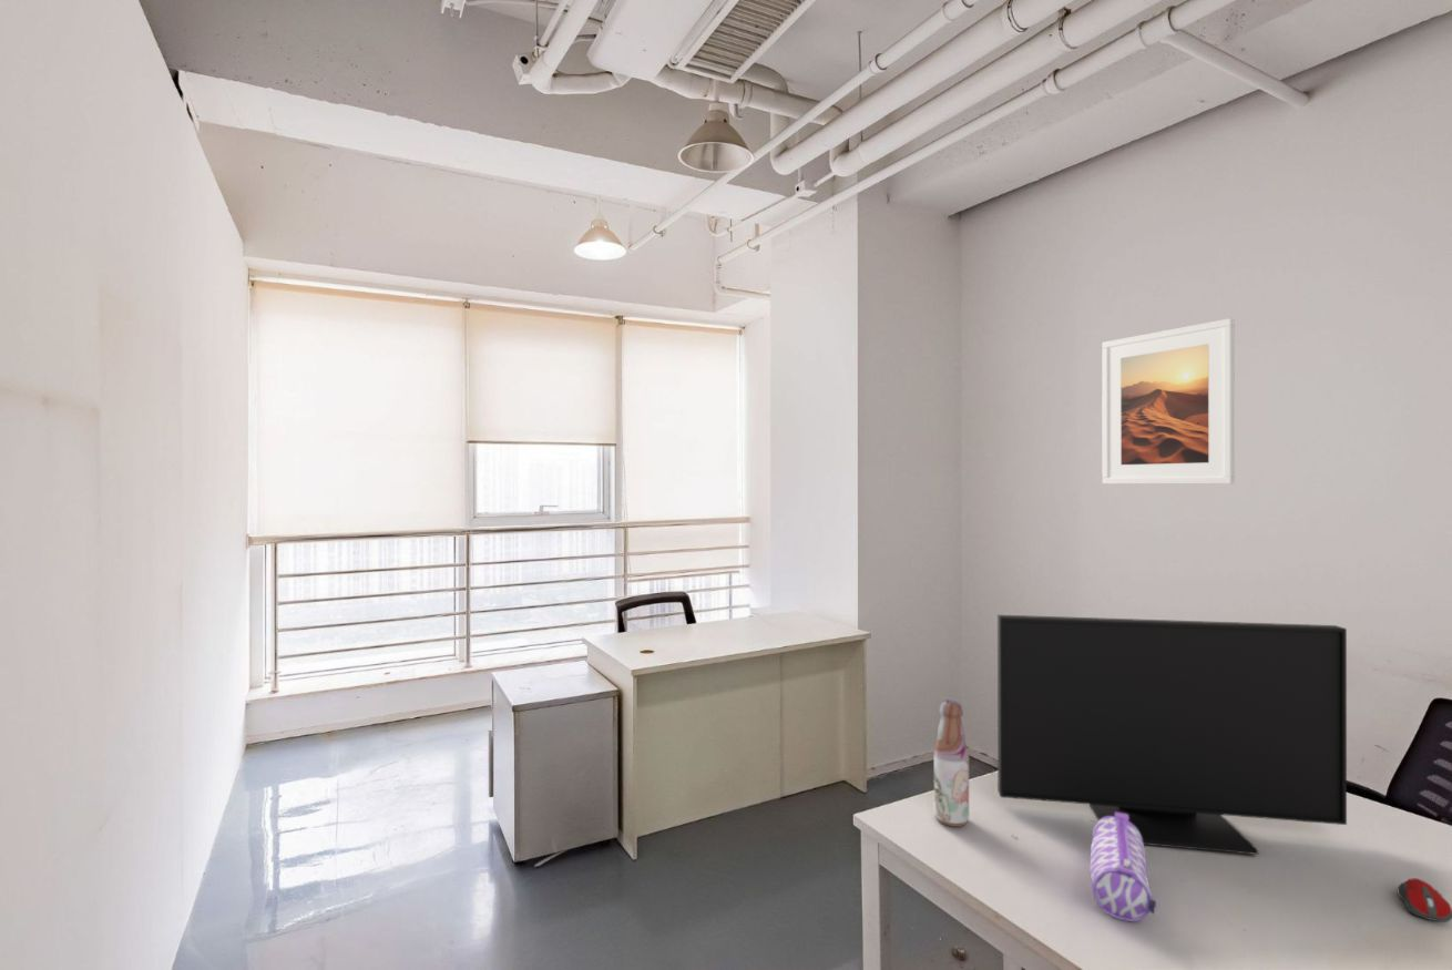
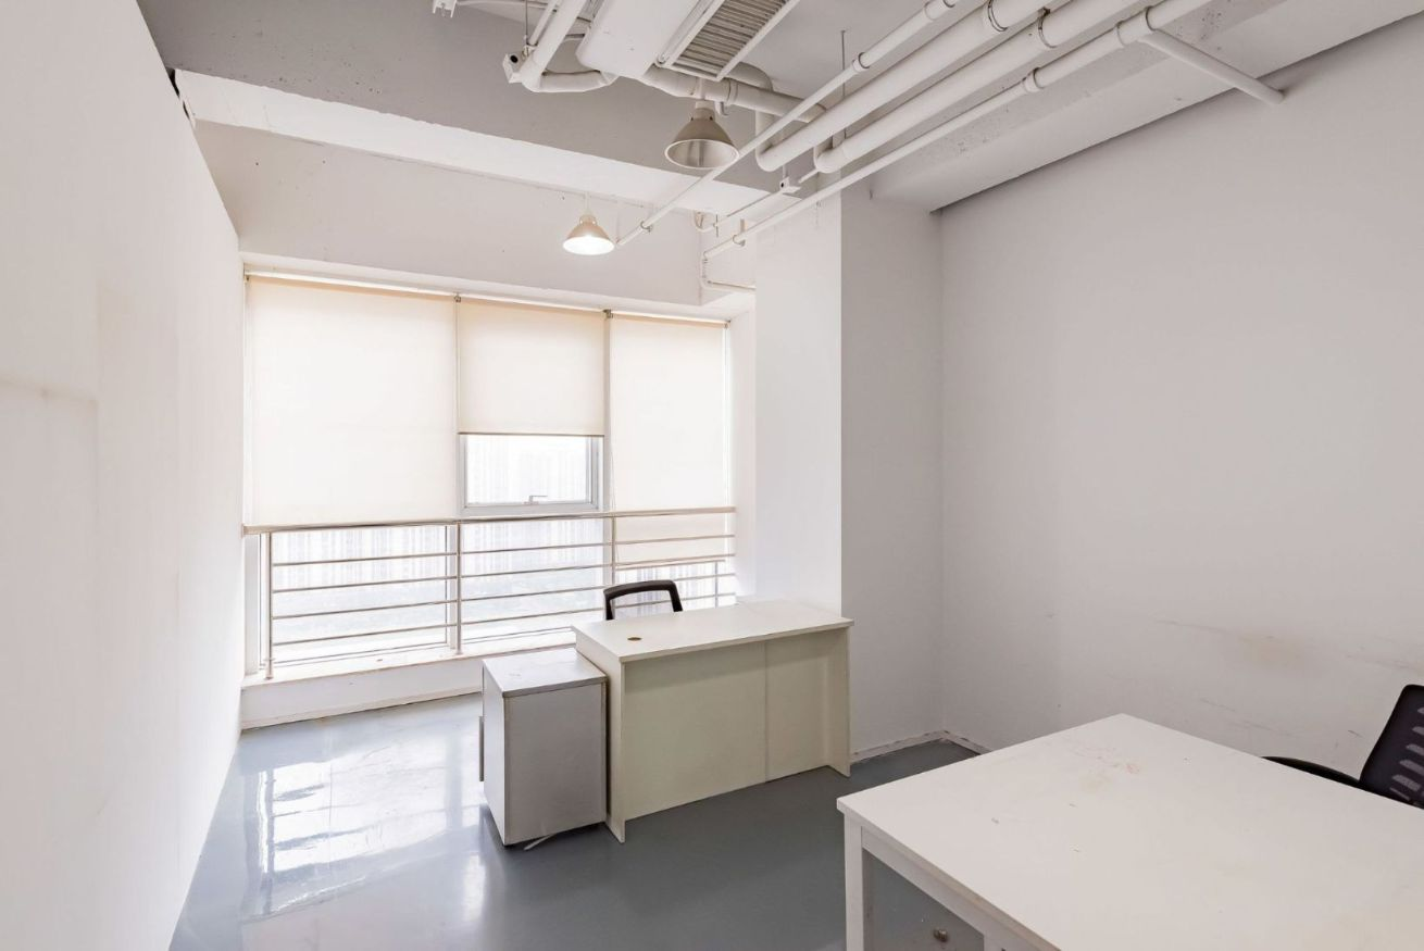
- pencil case (1118, 864)
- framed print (1163, 407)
- bottle (951, 760)
- computer monitor (1167, 726)
- computer mouse (1423, 896)
